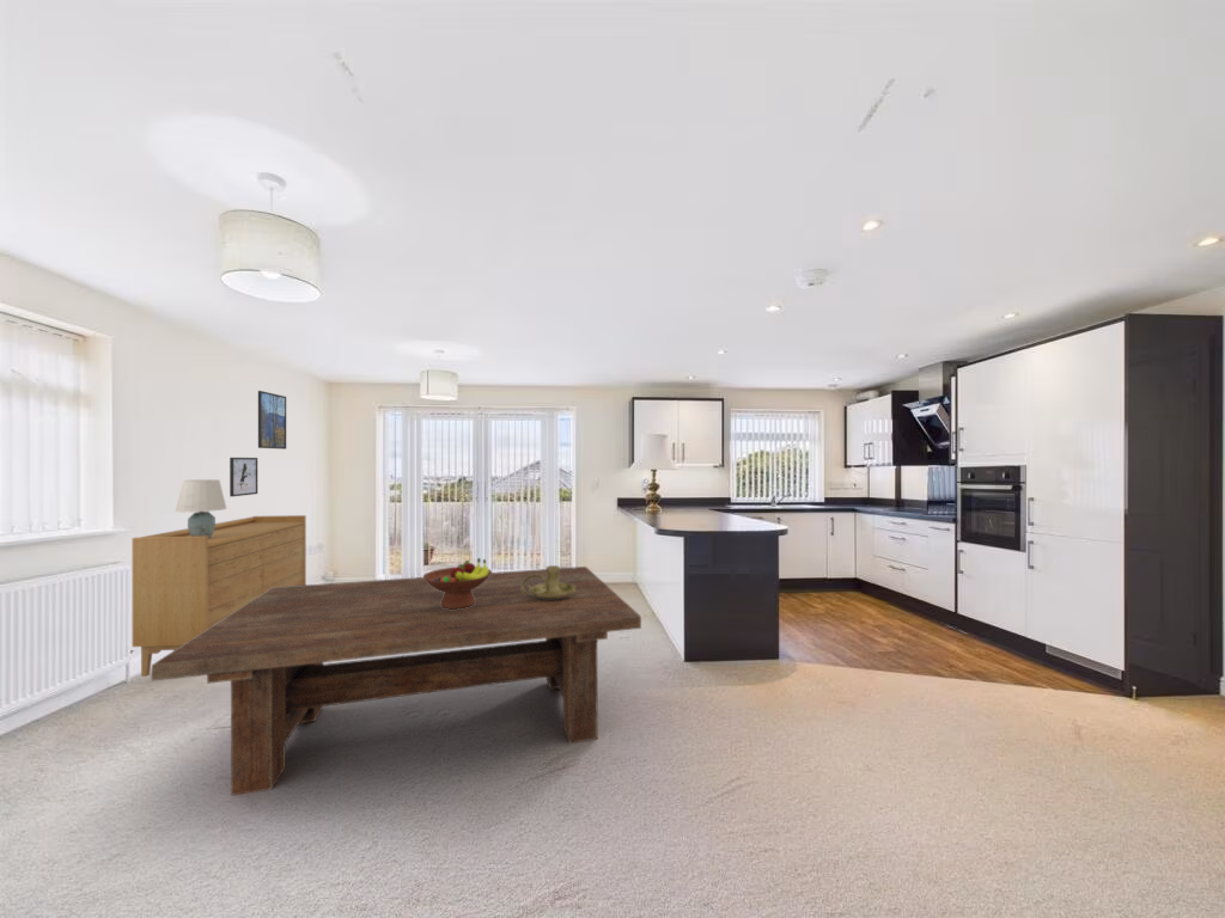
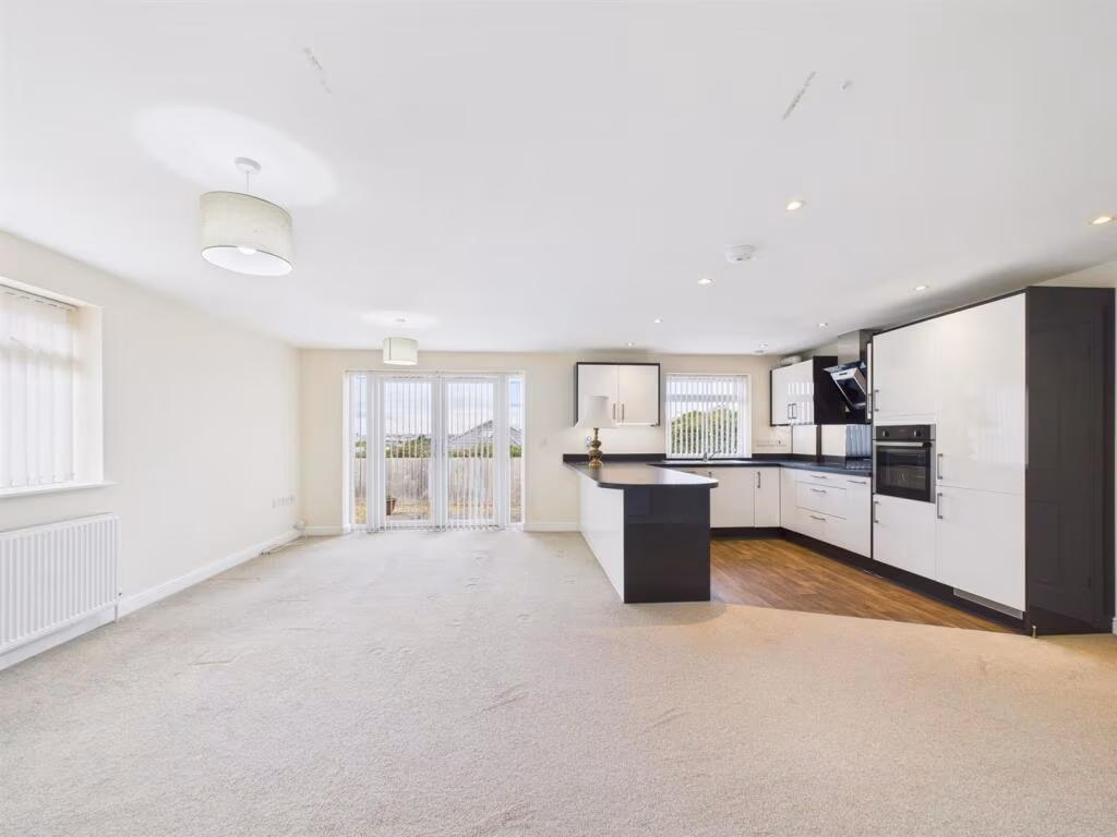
- dining table (437, 662)
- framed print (244, 476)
- table lamp (201, 509)
- fruit bowl (457, 582)
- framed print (273, 421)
- candle holder (548, 581)
- sideboard (233, 585)
